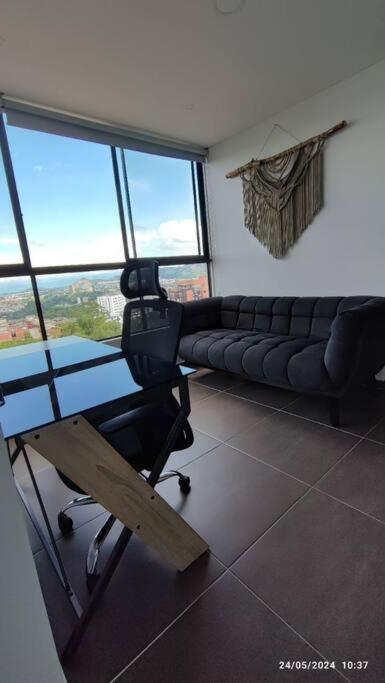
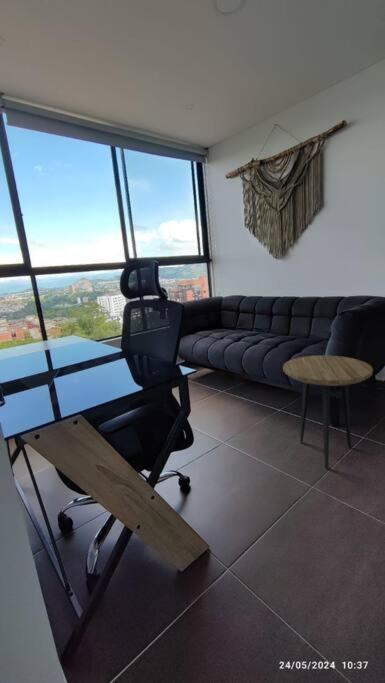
+ side table (325, 410)
